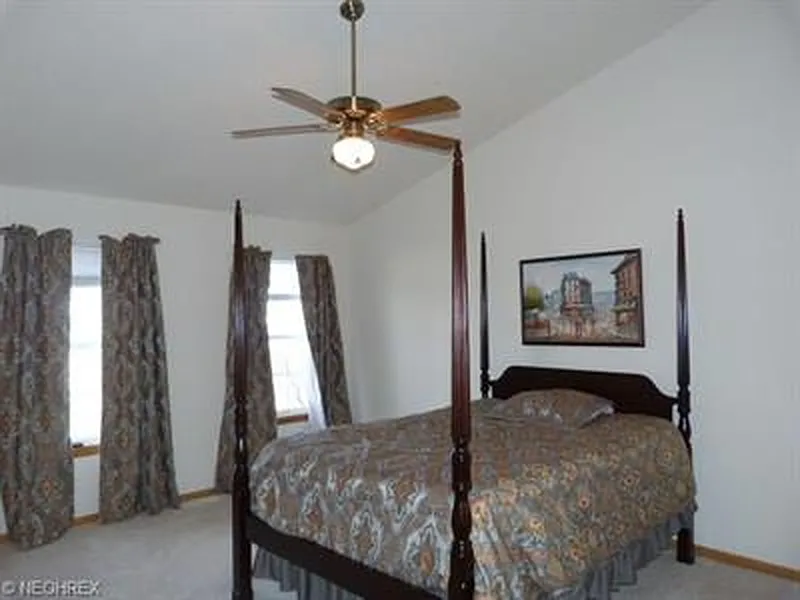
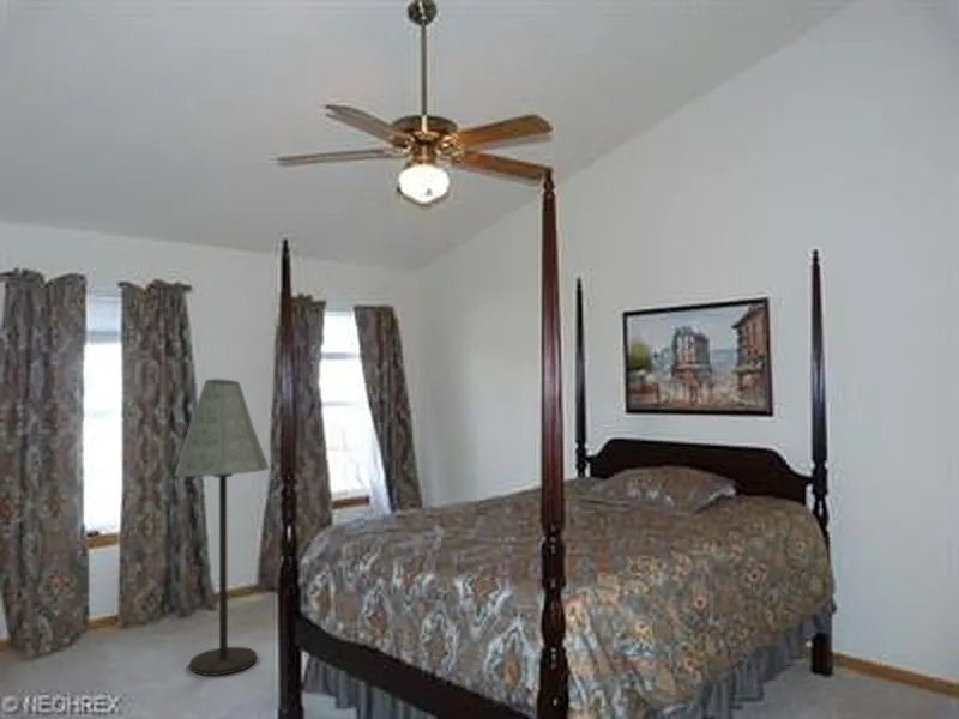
+ floor lamp (223, 520)
